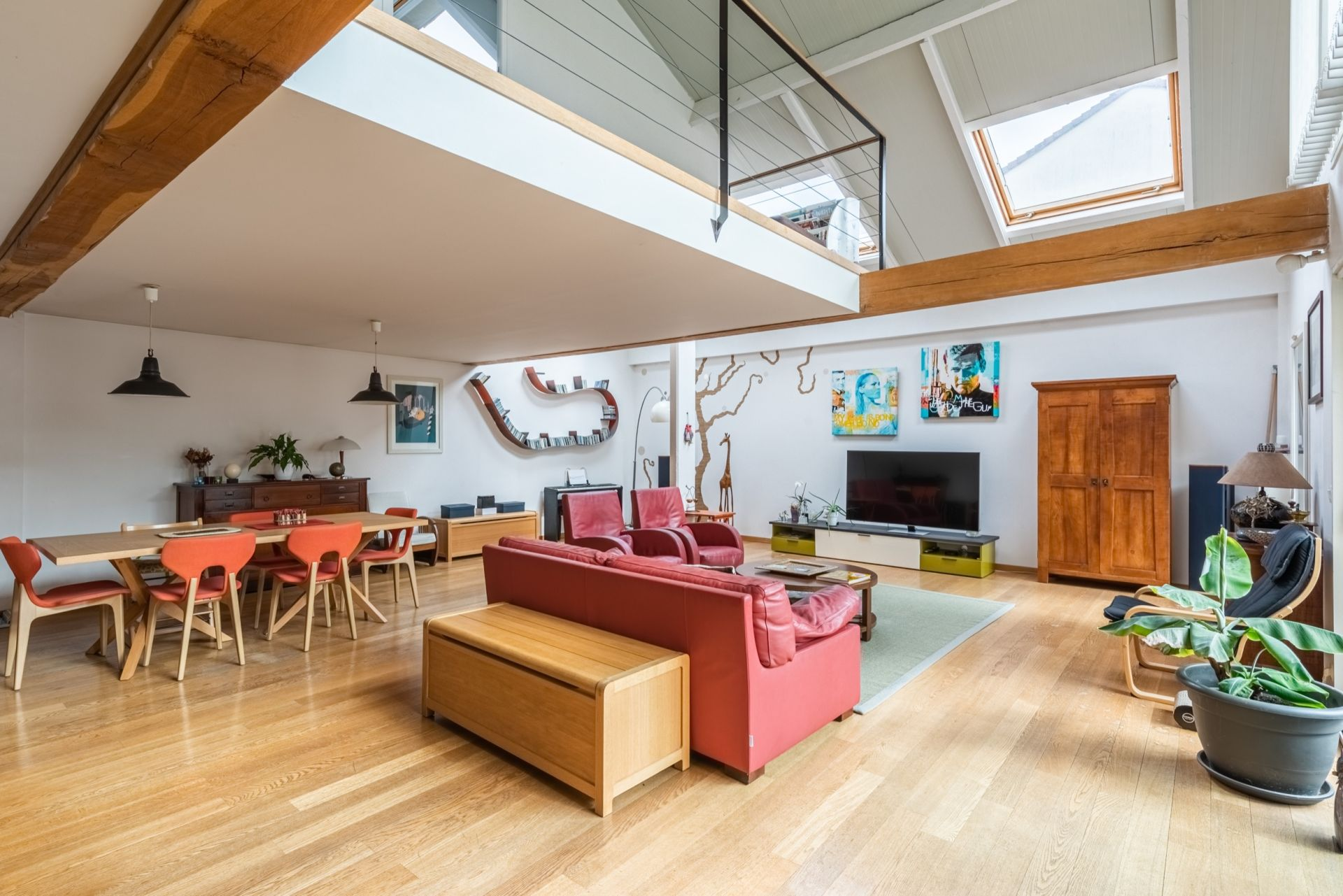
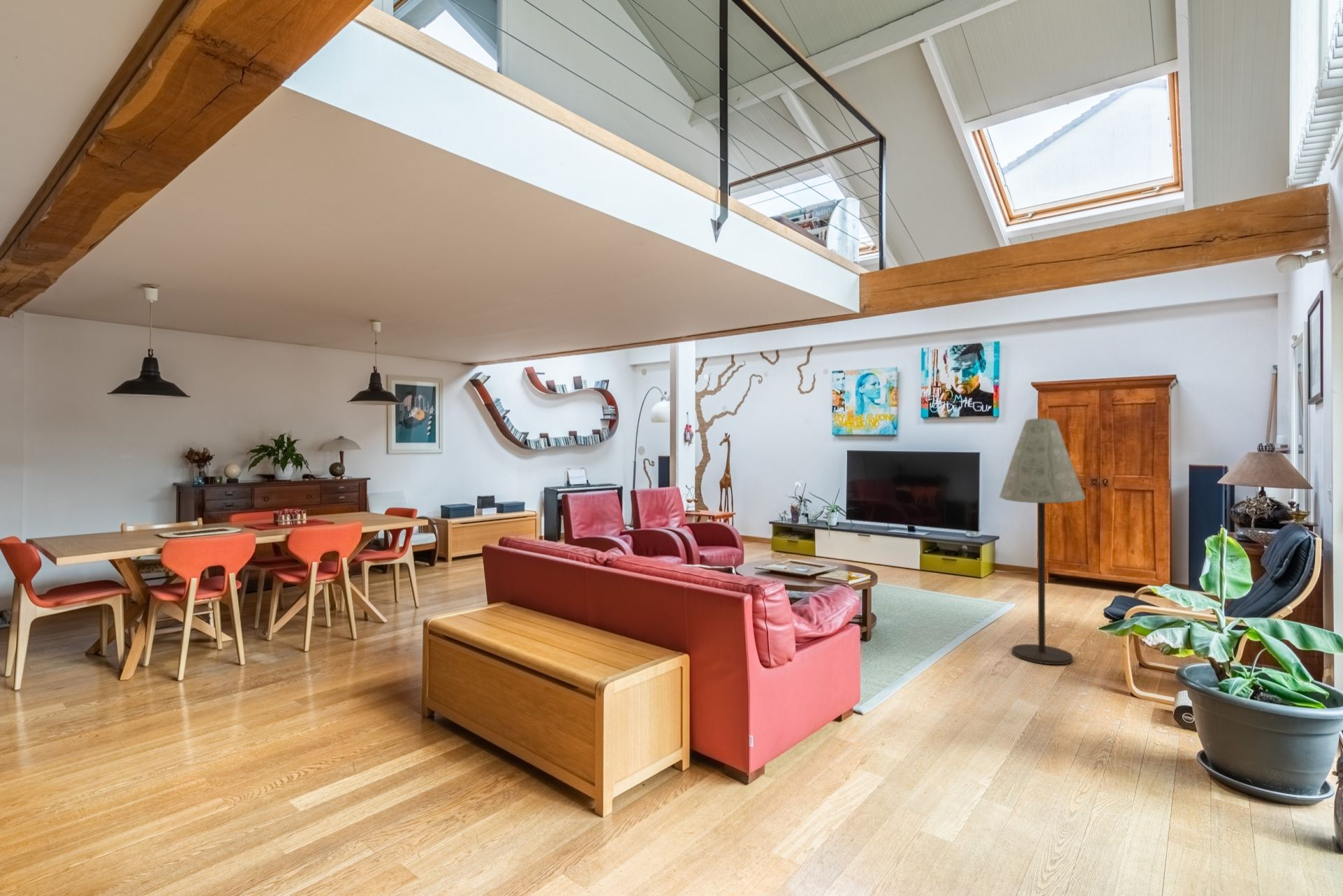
+ floor lamp (1041, 537)
